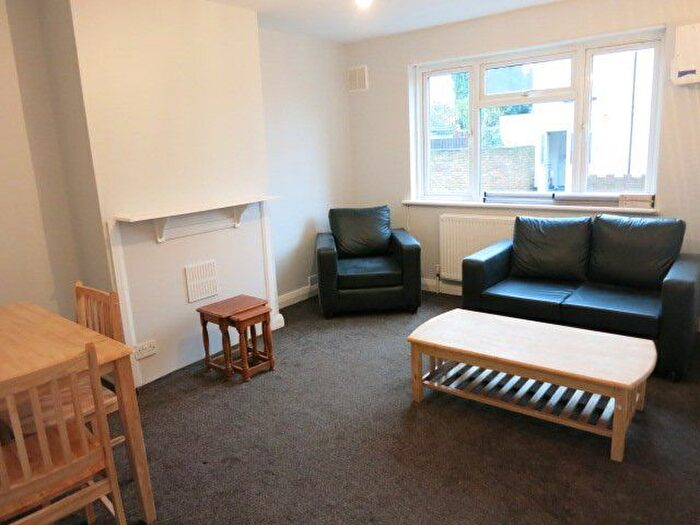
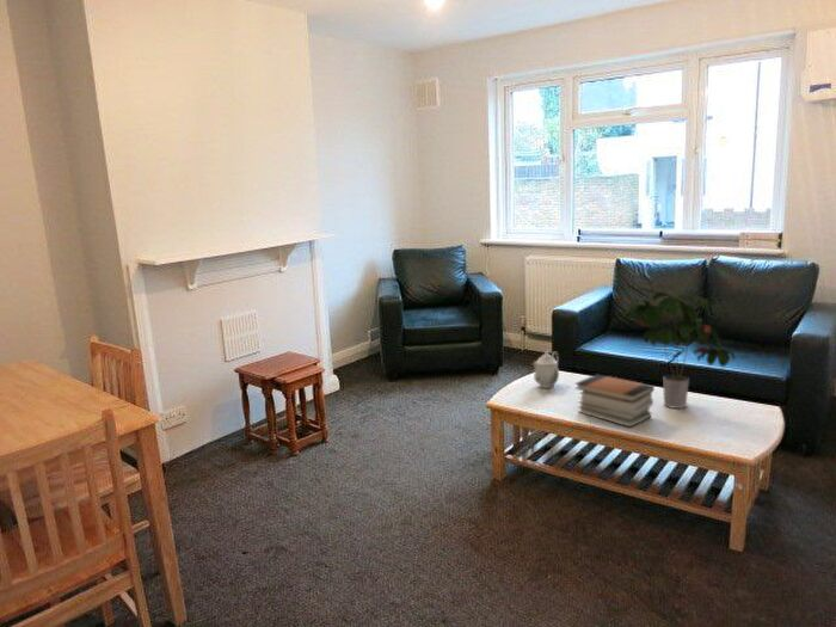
+ book stack (614, 399)
+ teapot (546, 368)
+ potted plant (676, 350)
